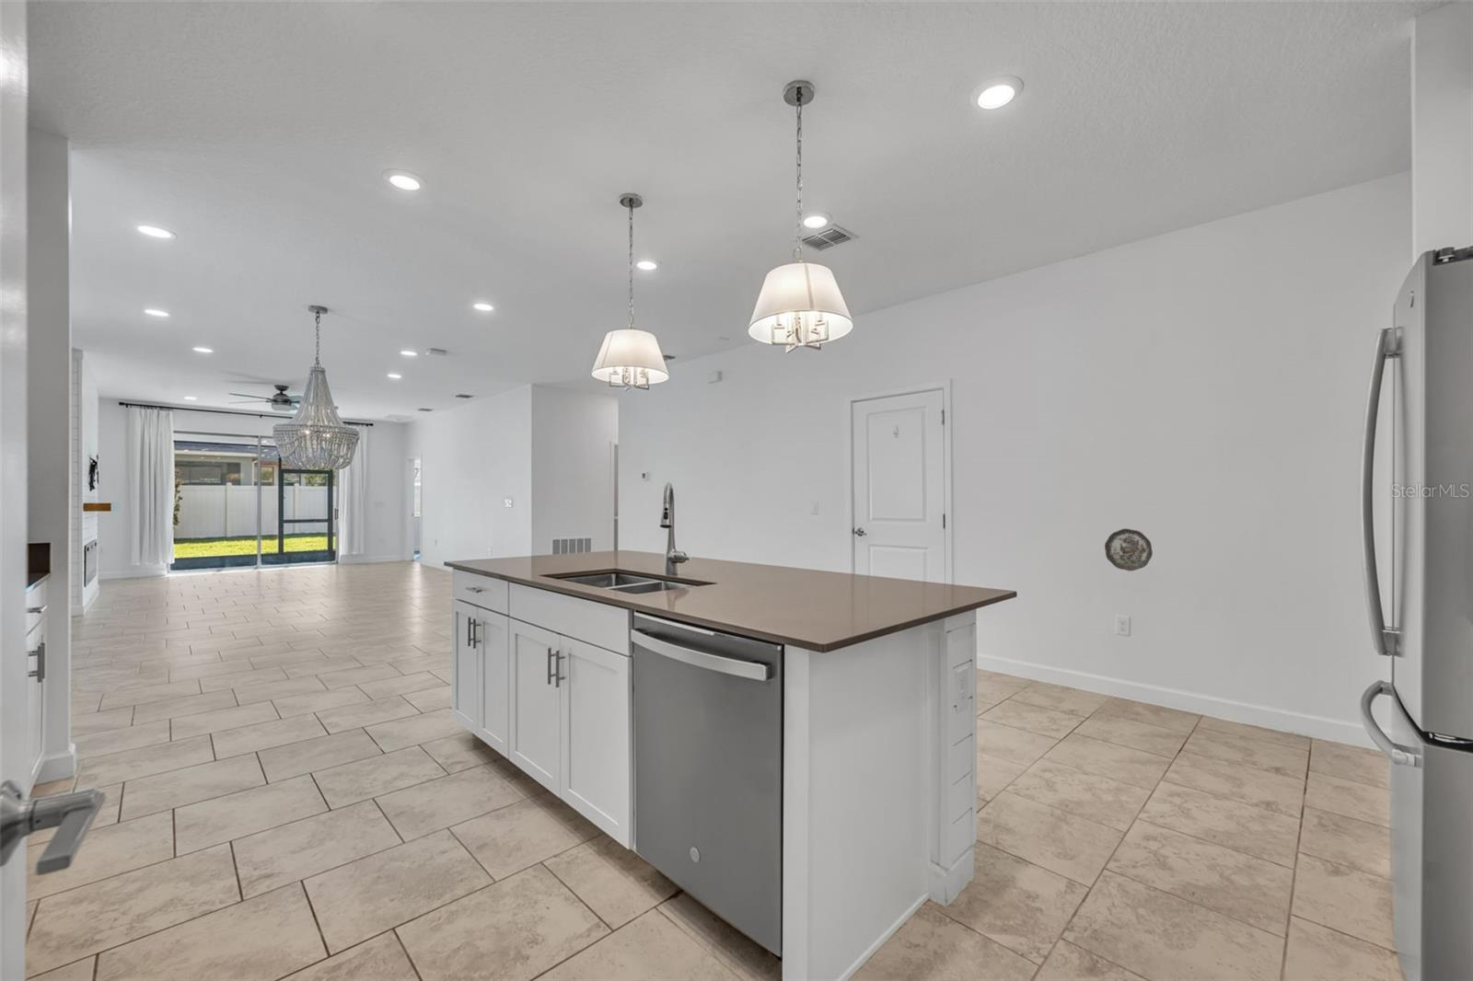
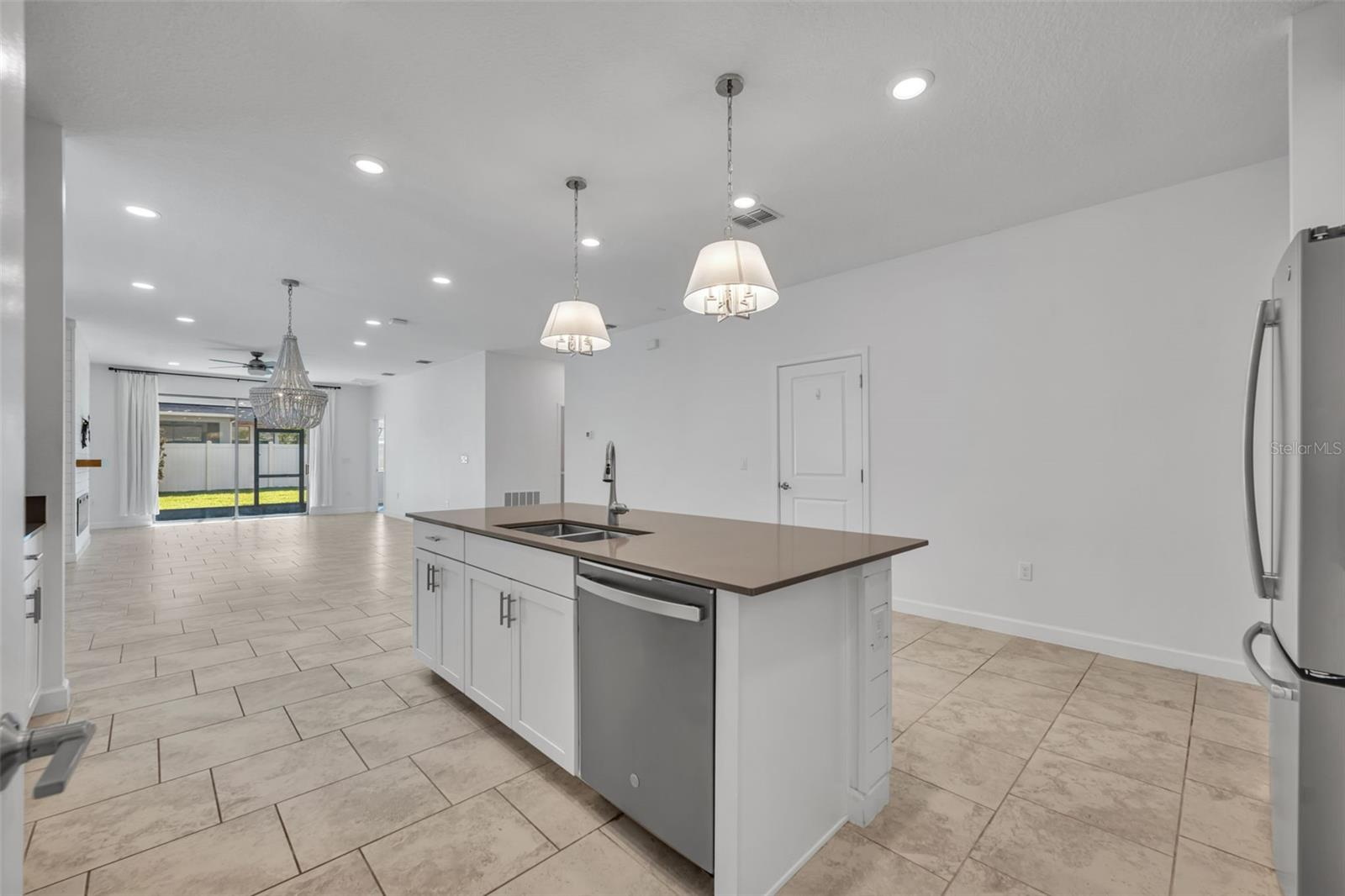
- decorative plate (1128, 550)
